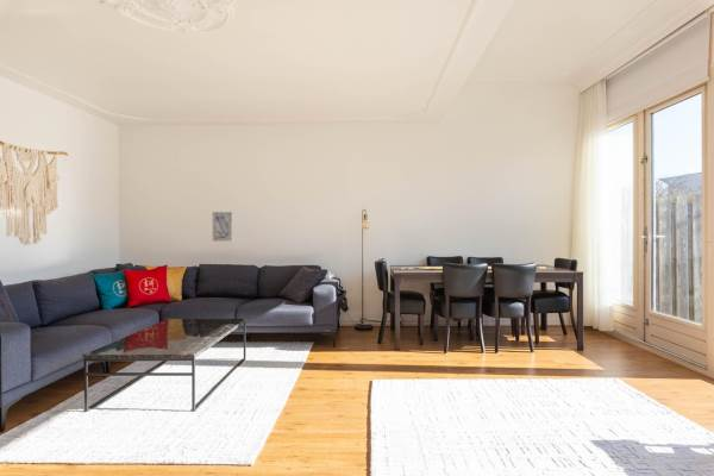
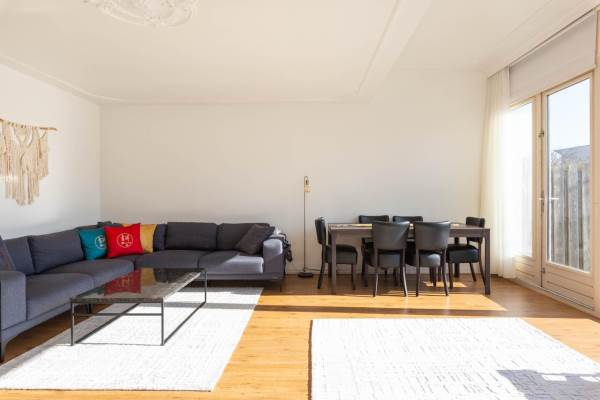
- wall art (223, 226)
